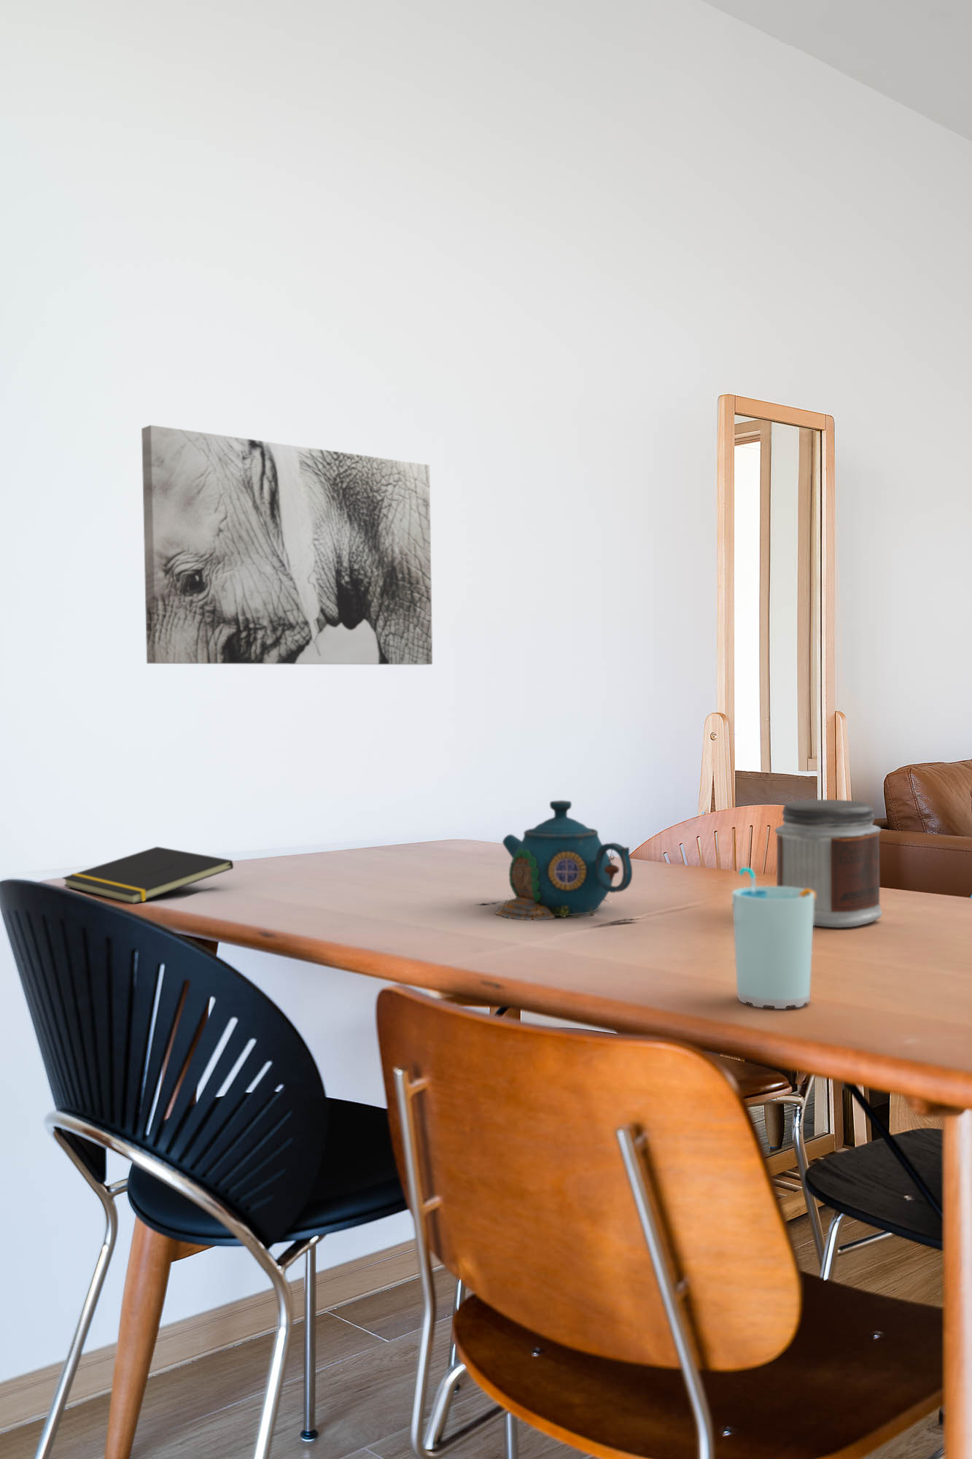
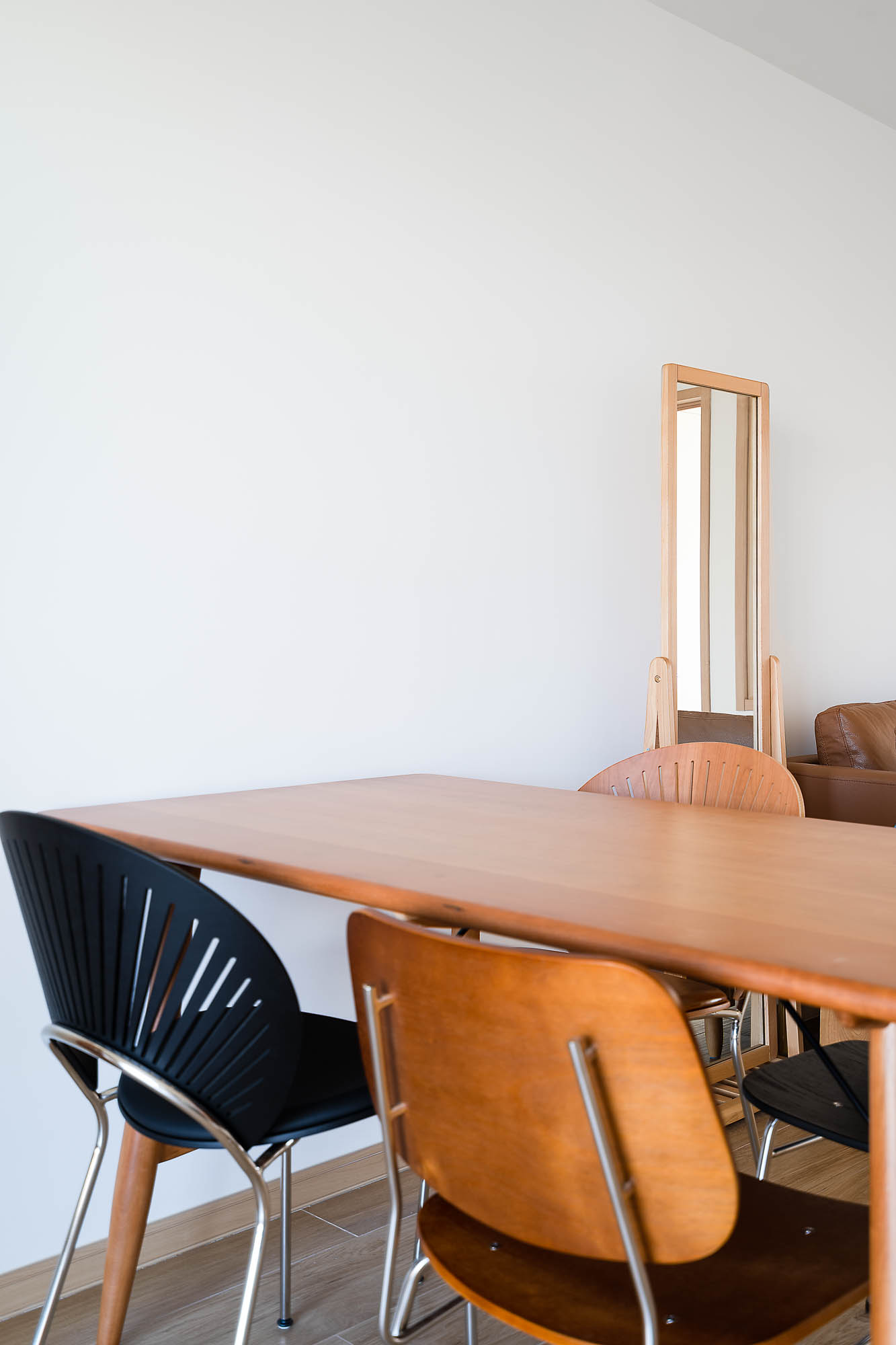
- notepad (146, 873)
- cup (776, 934)
- teapot (558, 857)
- wall art (299, 555)
- jar (828, 861)
